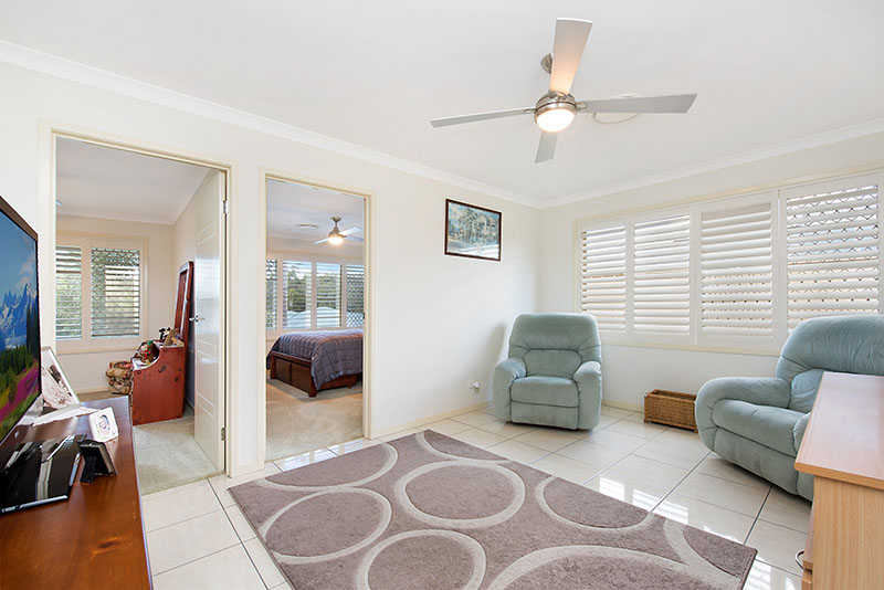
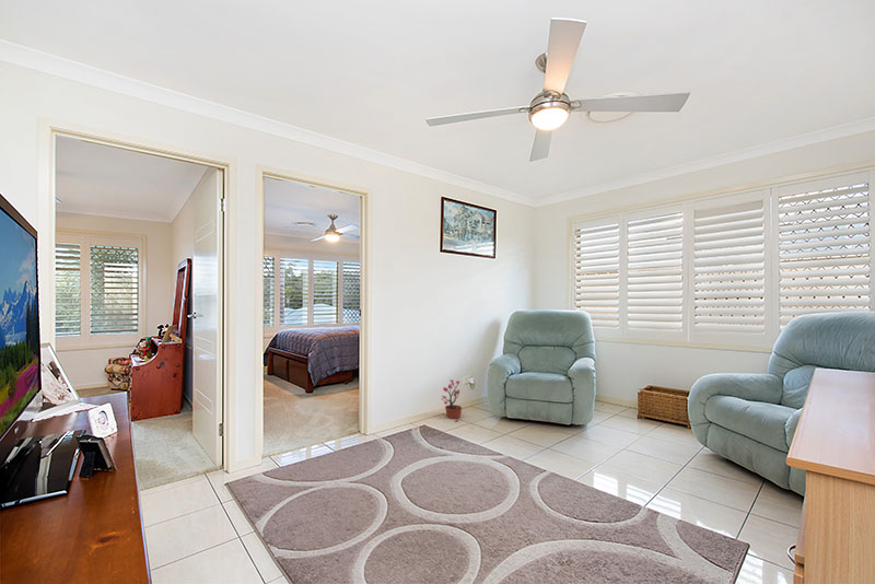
+ potted plant (454, 399)
